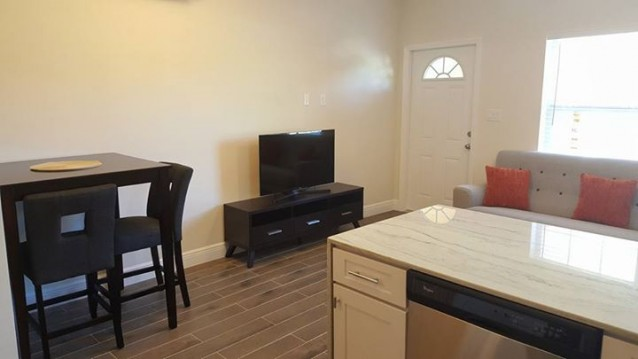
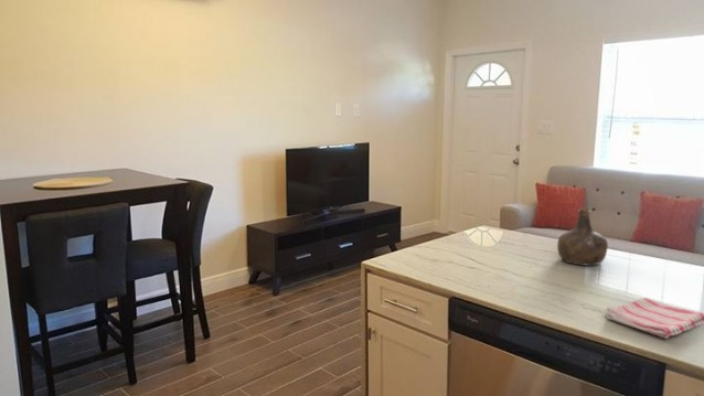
+ bottle (583, 235)
+ dish towel (657, 314)
